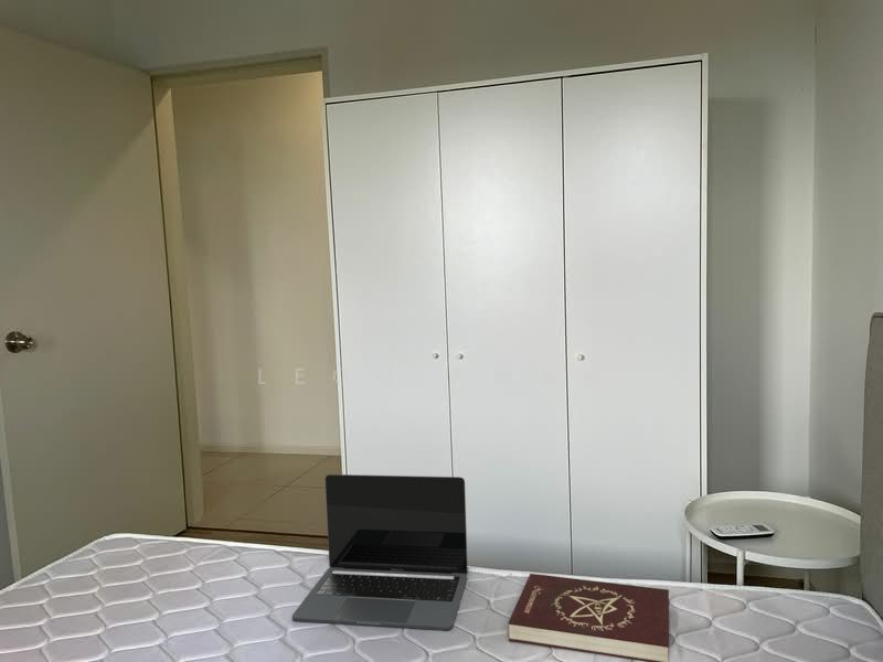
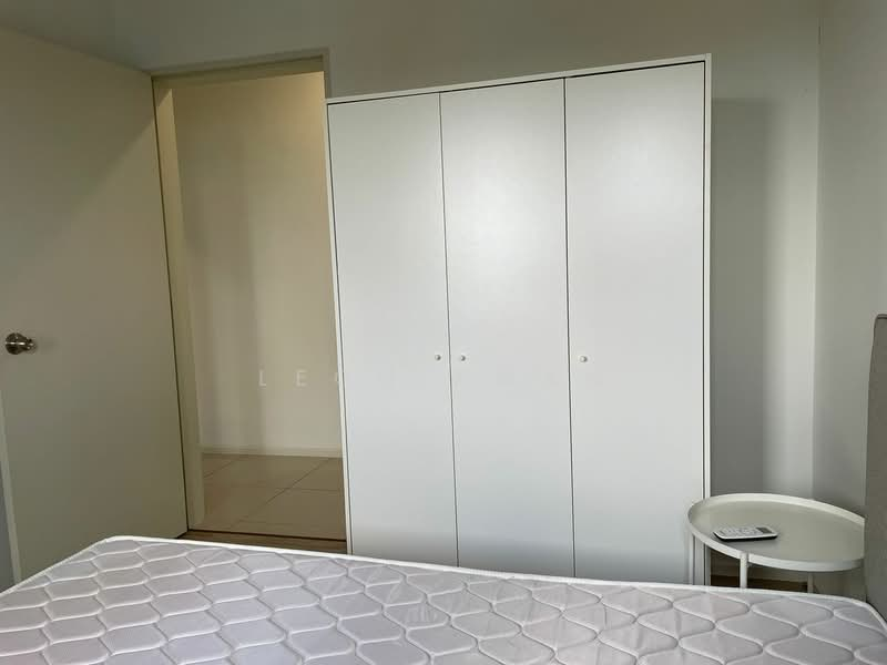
- book (592, 613)
- laptop (382, 545)
